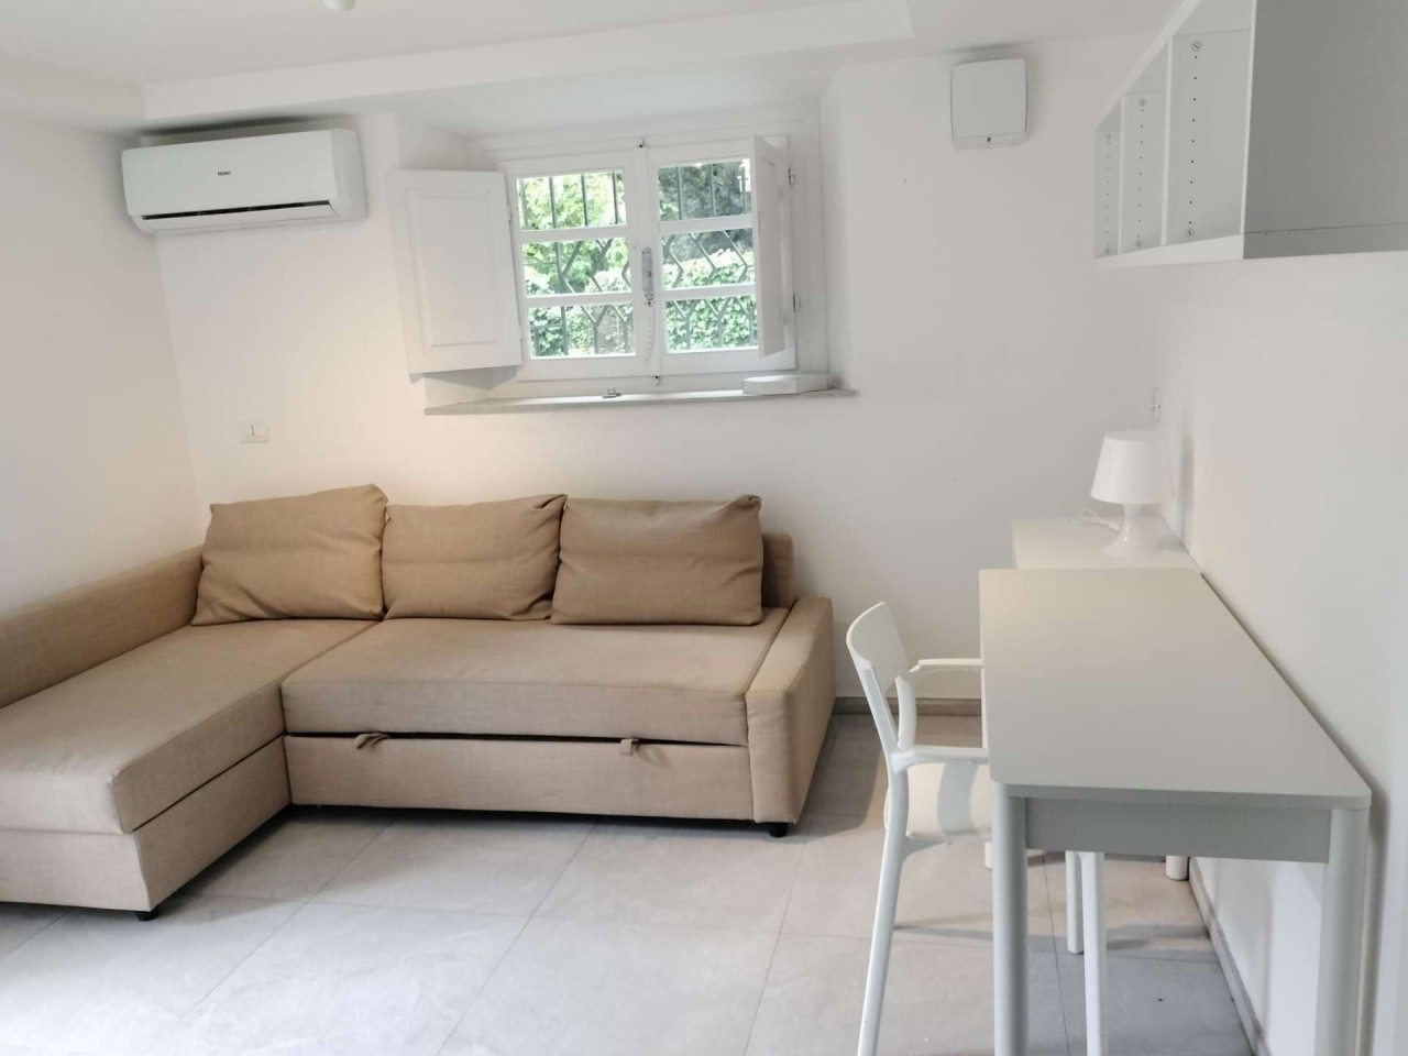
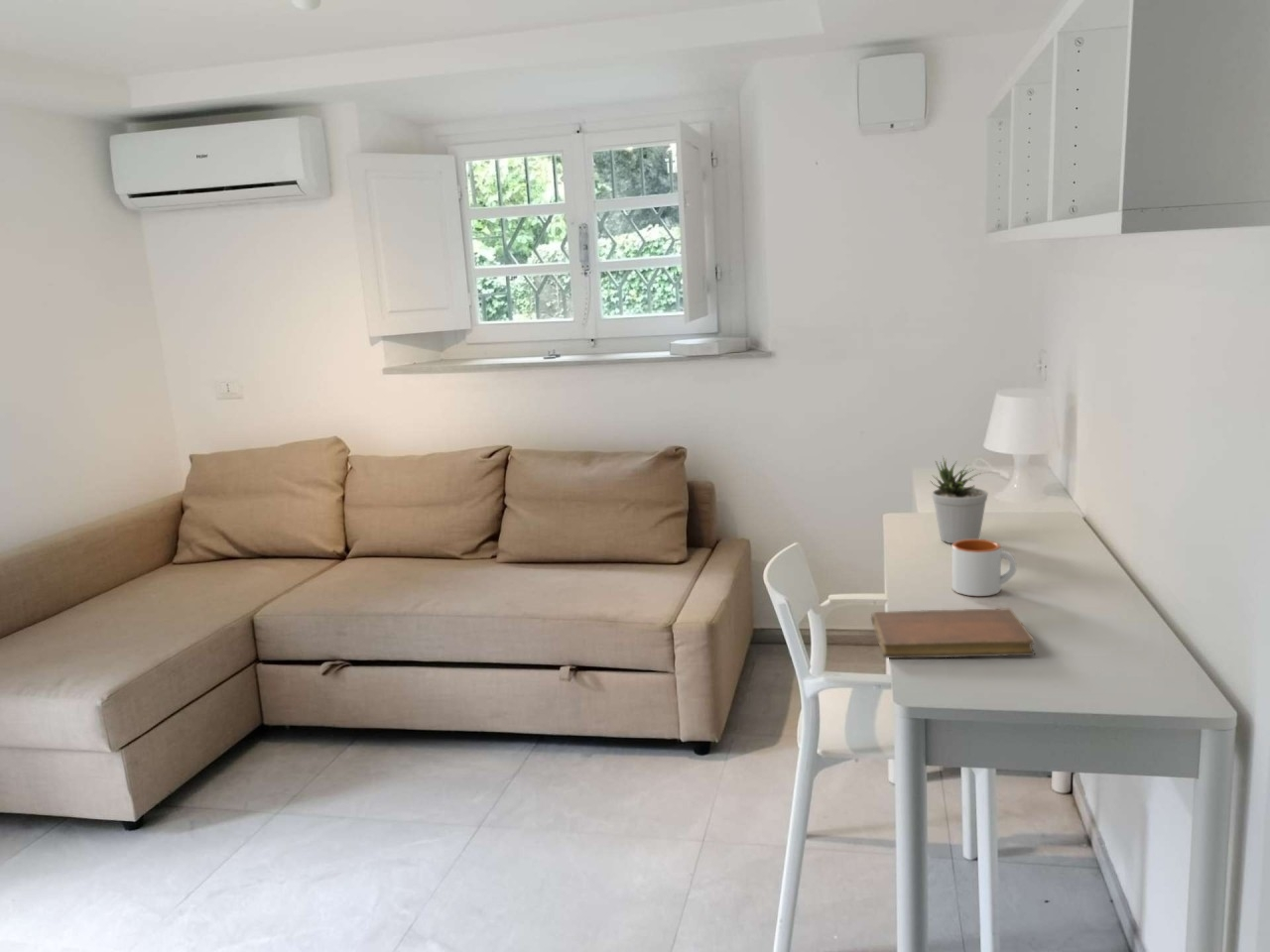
+ potted plant (958, 498)
+ notebook (949, 632)
+ mug (983, 567)
